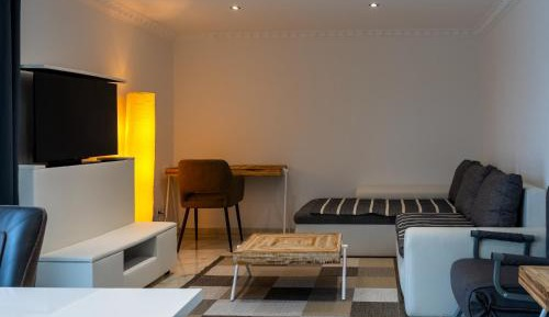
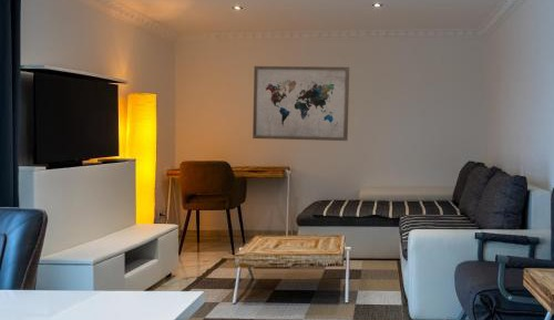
+ wall art (300, 103)
